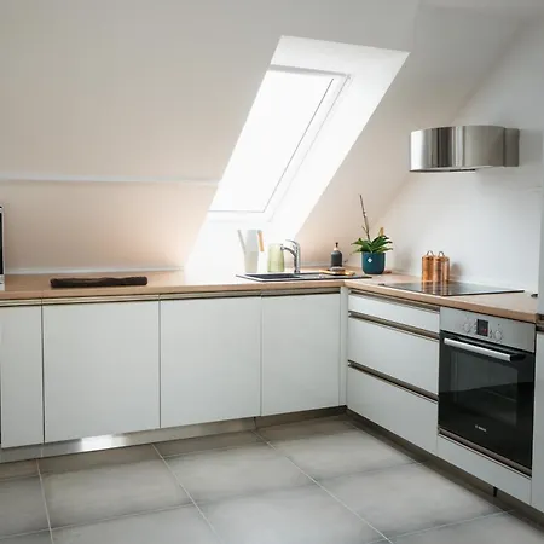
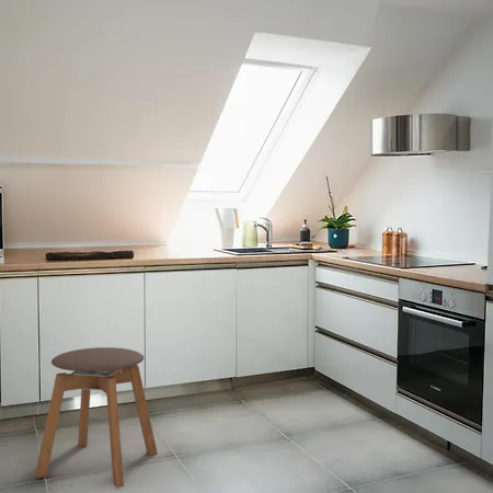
+ stool (107, 409)
